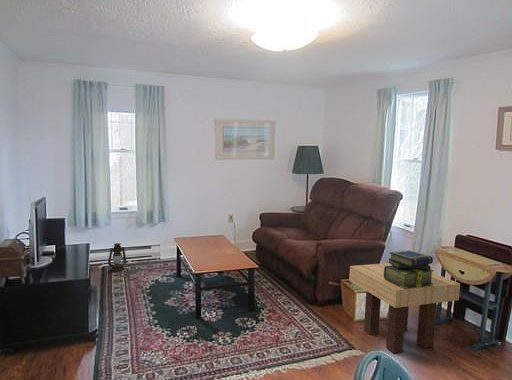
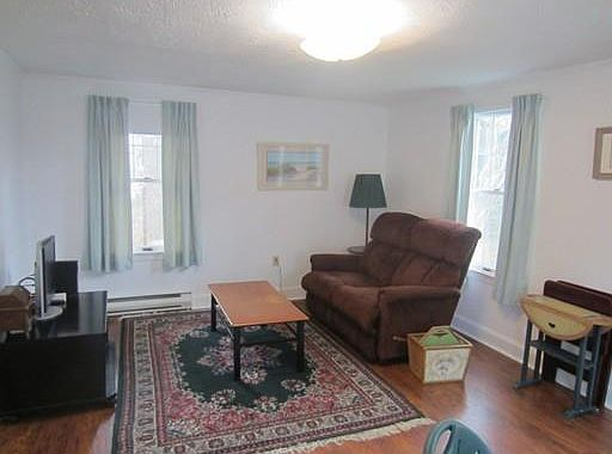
- lantern (117, 256)
- side table (399, 306)
- stack of books (409, 267)
